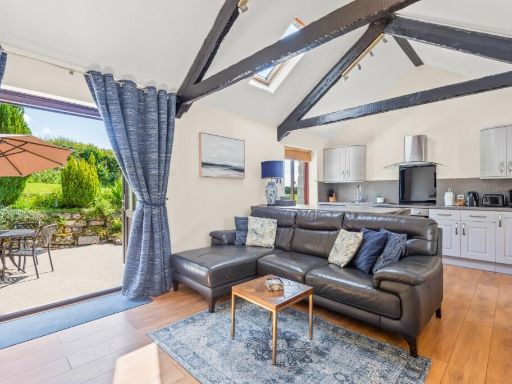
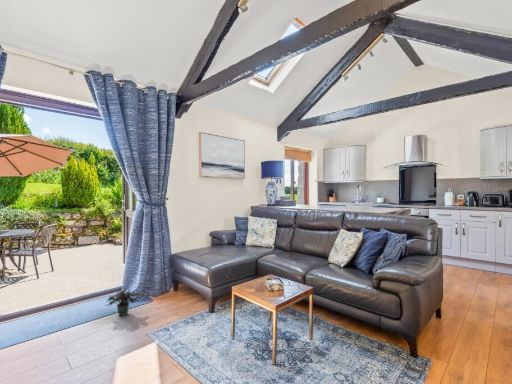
+ potted plant (122, 302)
